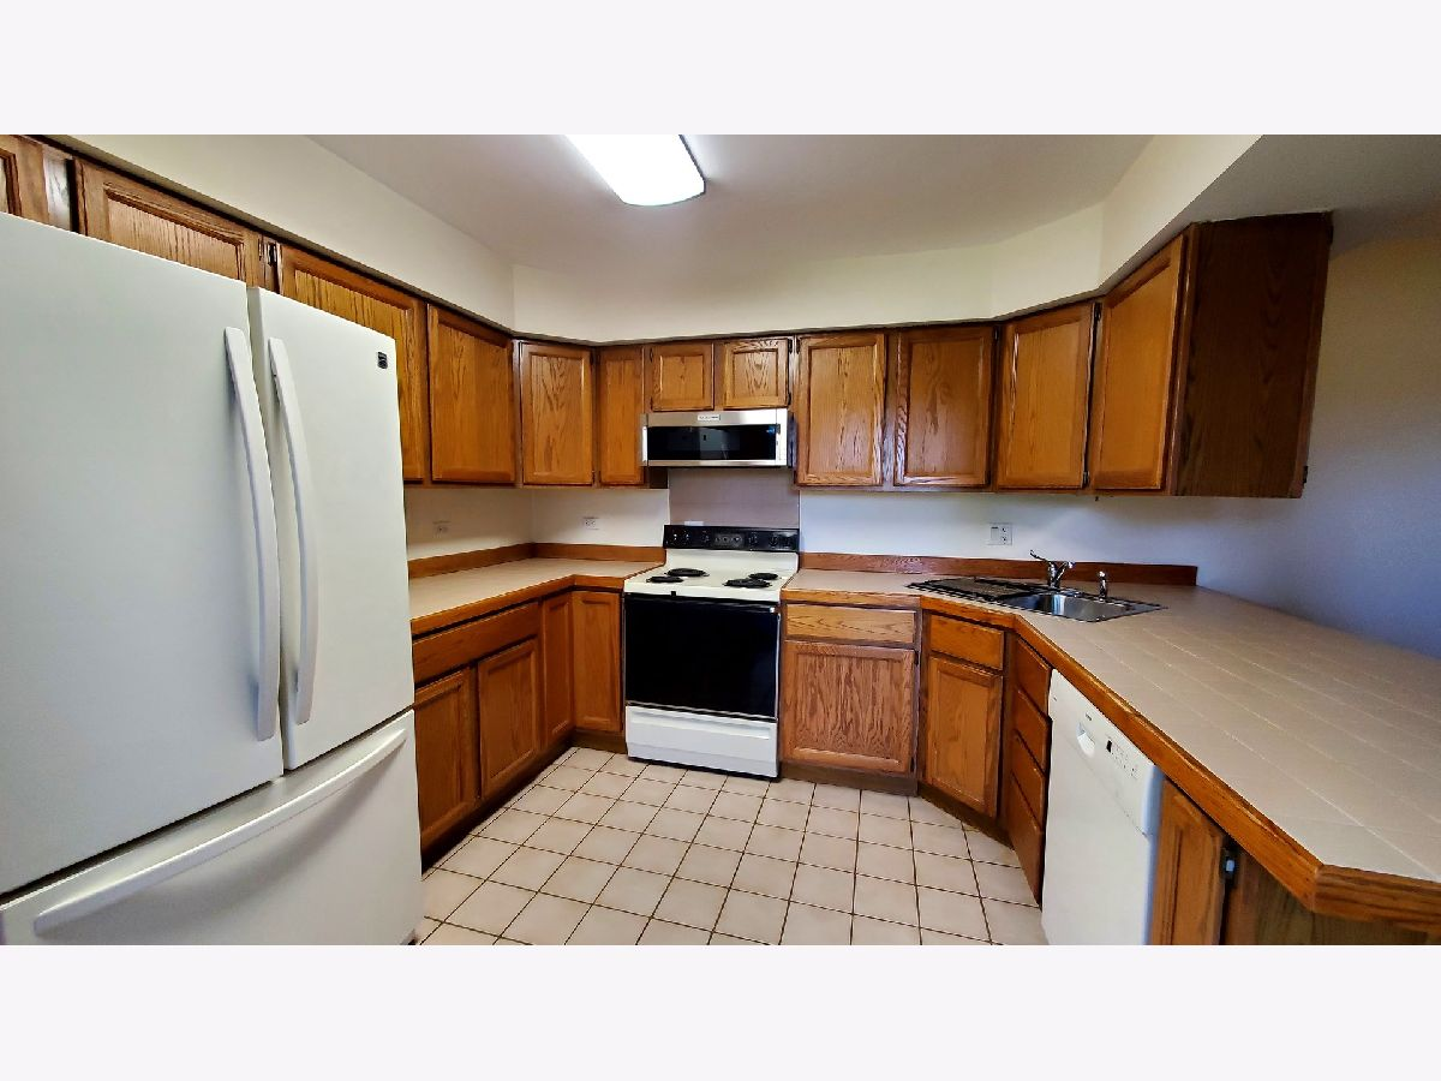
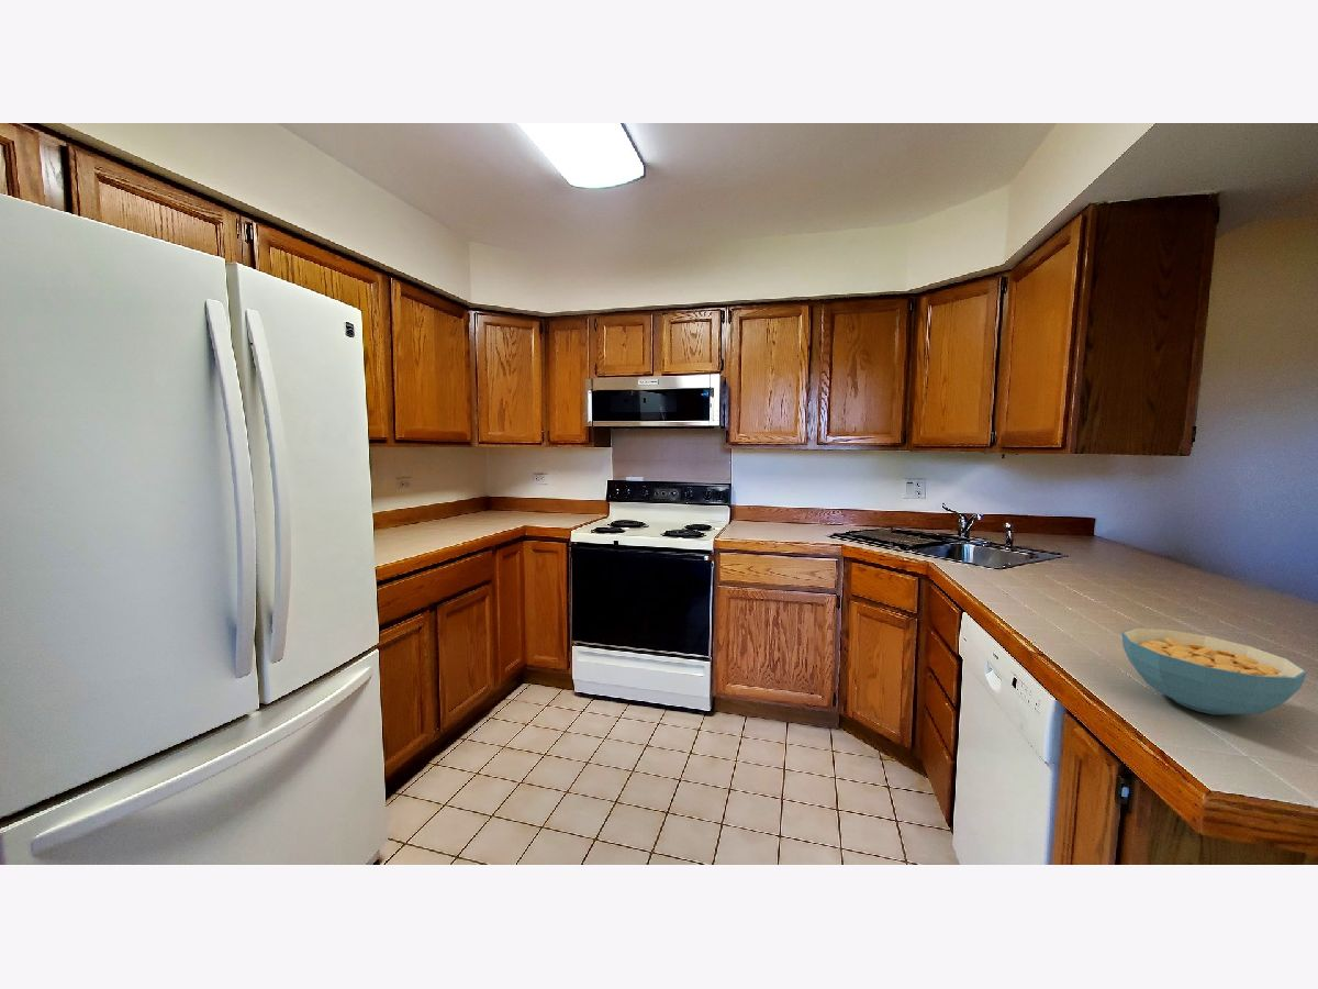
+ cereal bowl (1202, 677)
